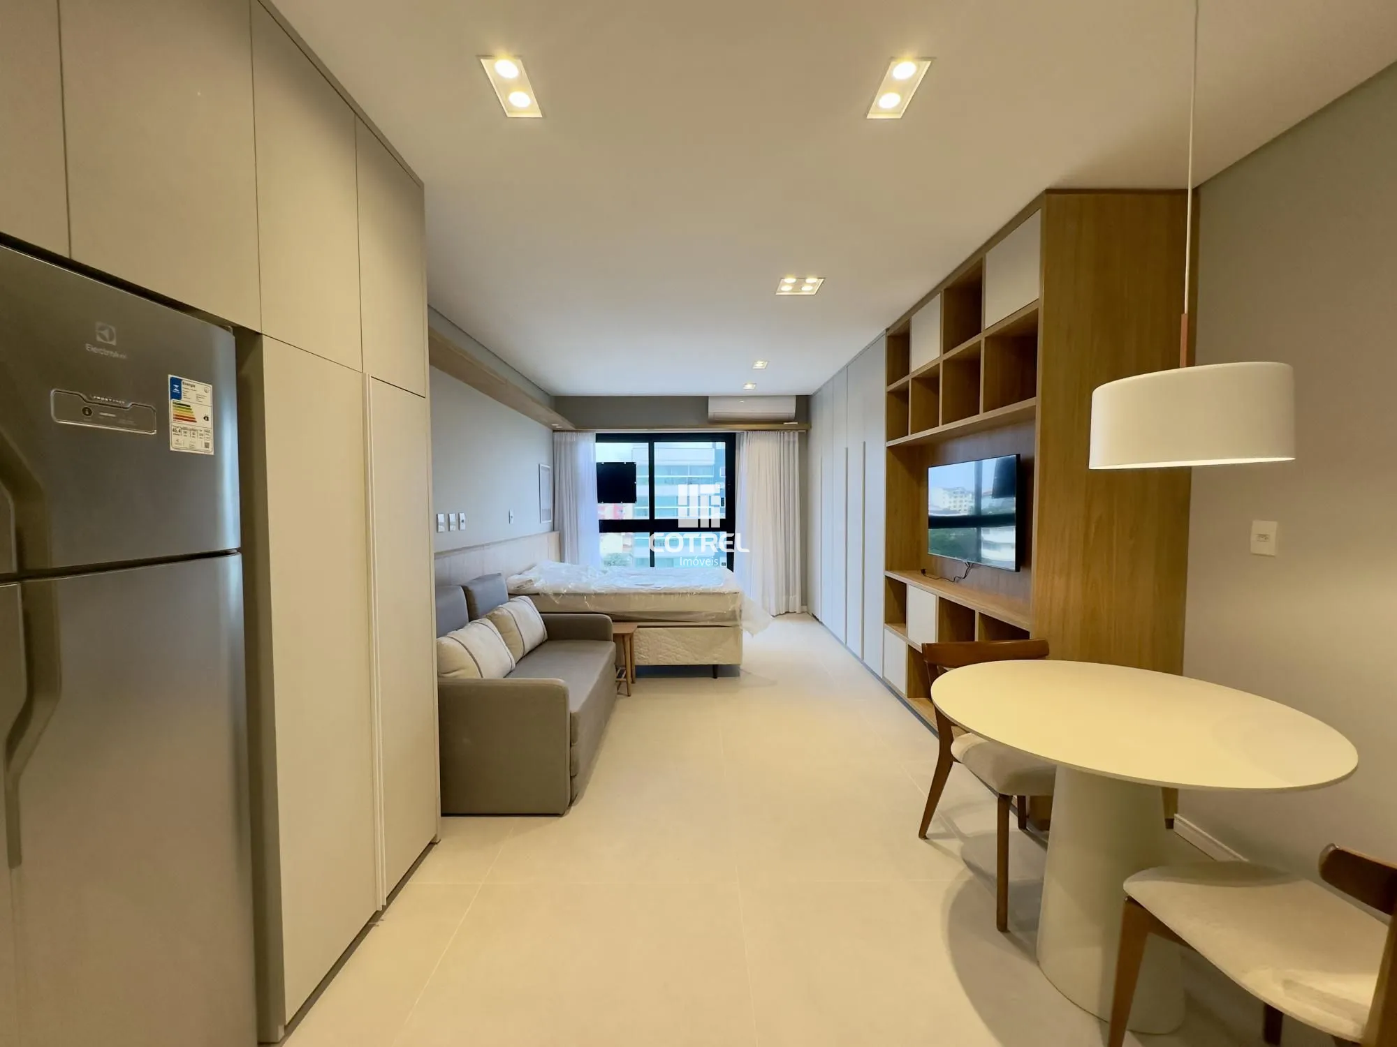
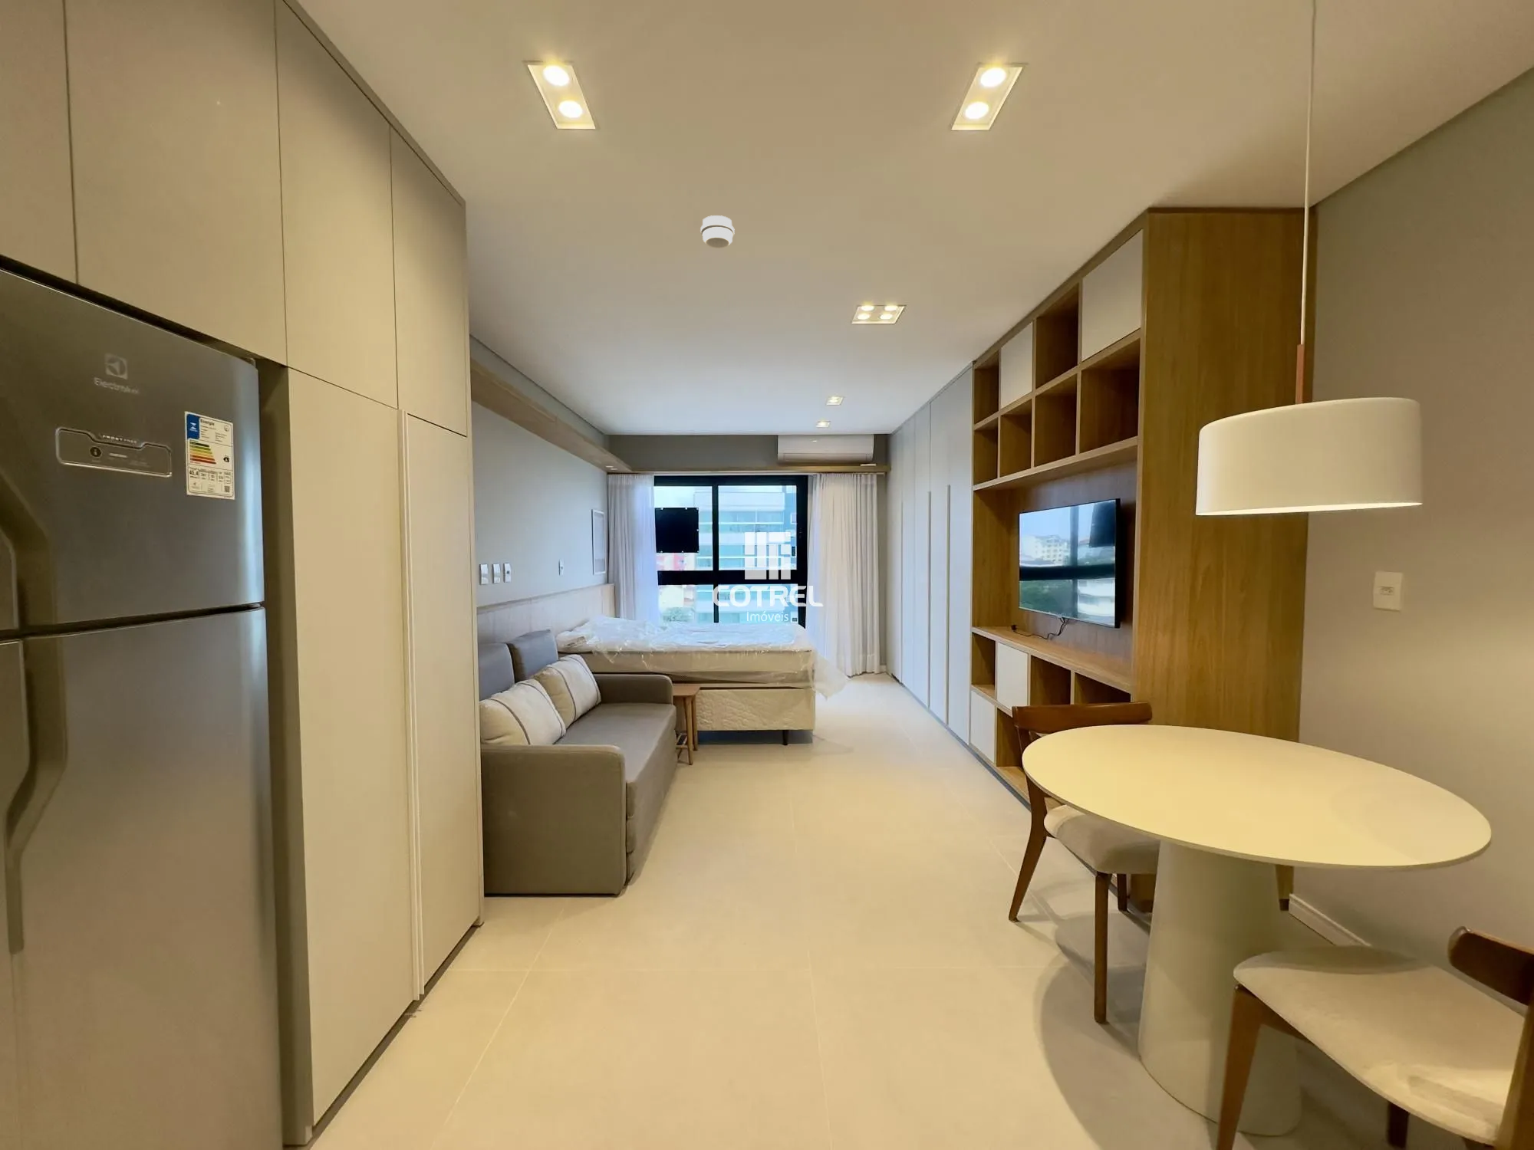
+ smoke detector (717, 232)
